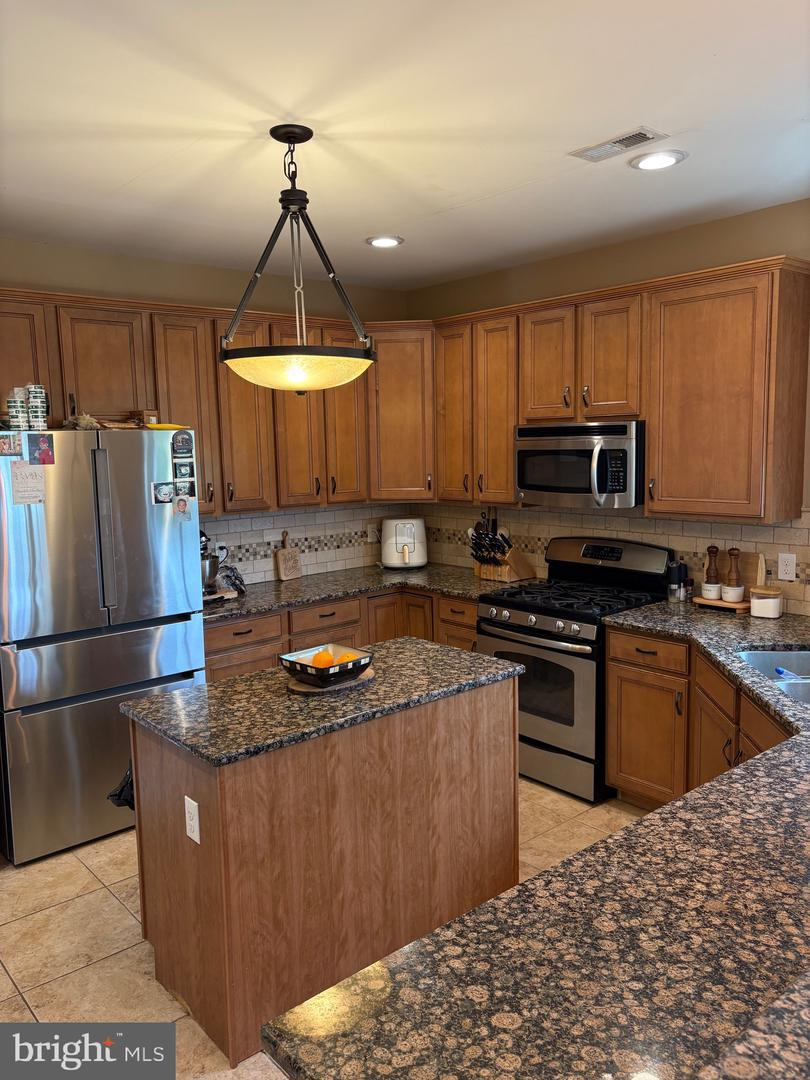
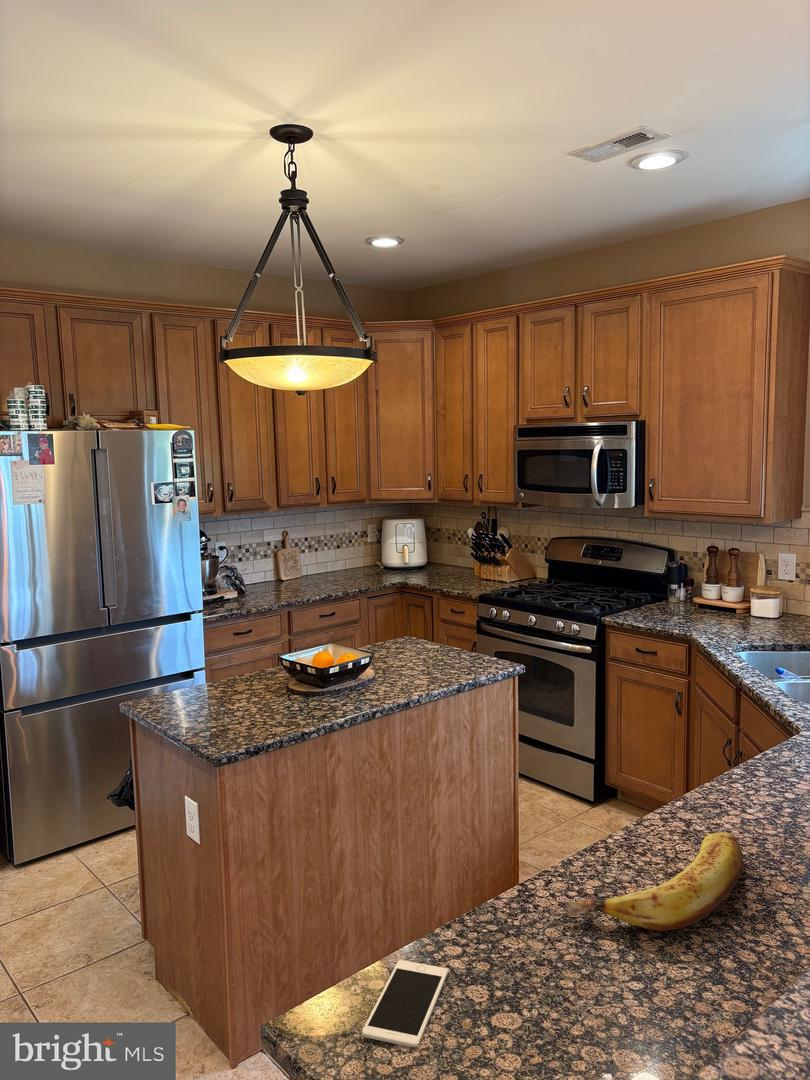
+ banana (679, 873)
+ cell phone (407, 1000)
